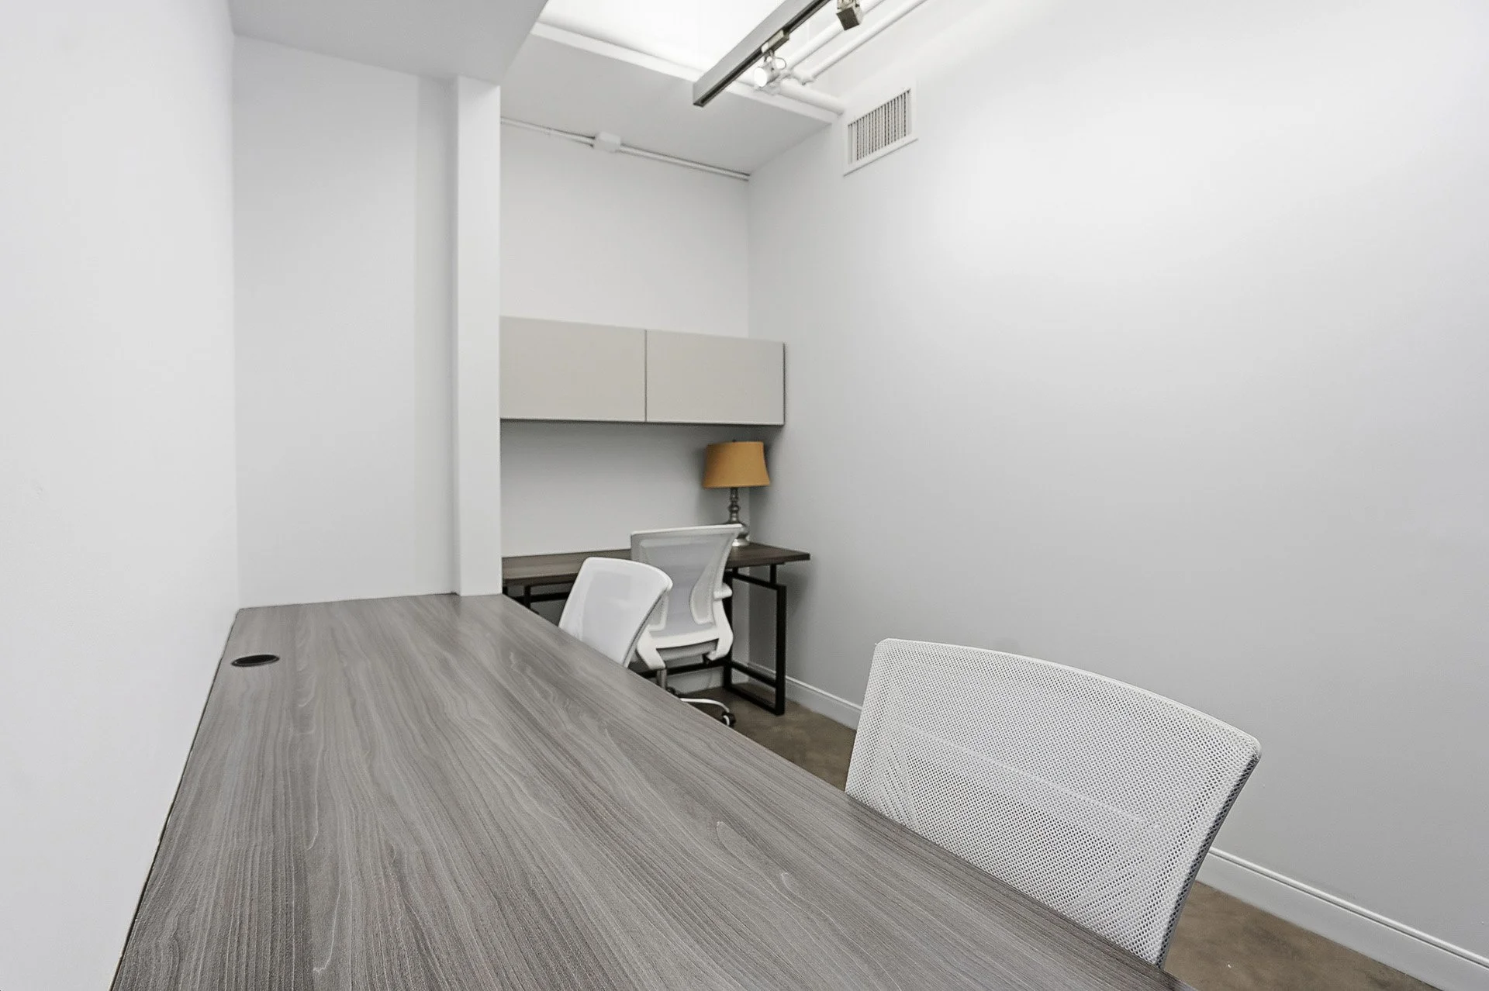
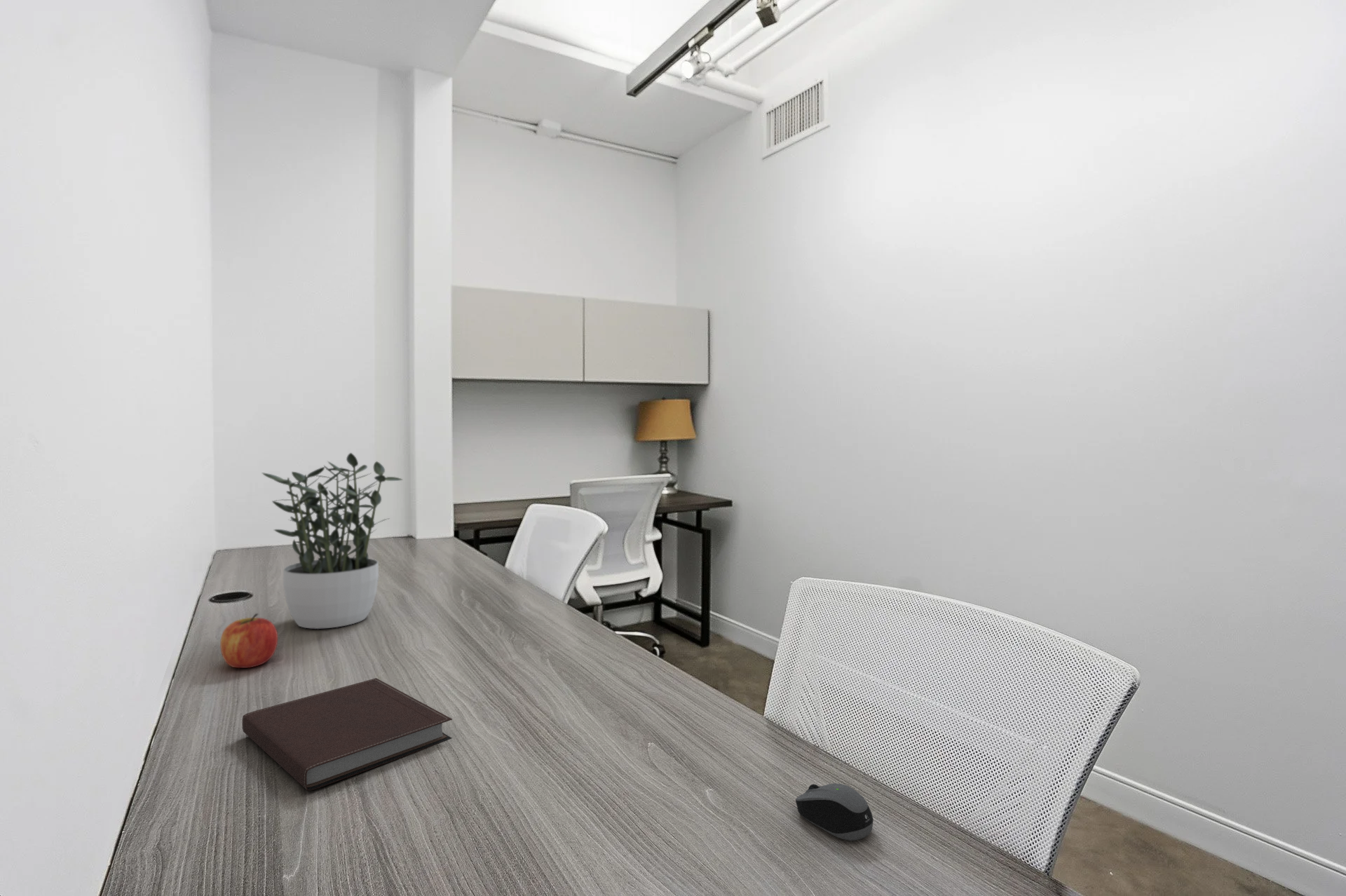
+ apple (249, 639)
+ computer mouse (834, 803)
+ notebook (346, 726)
+ potted plant (336, 536)
